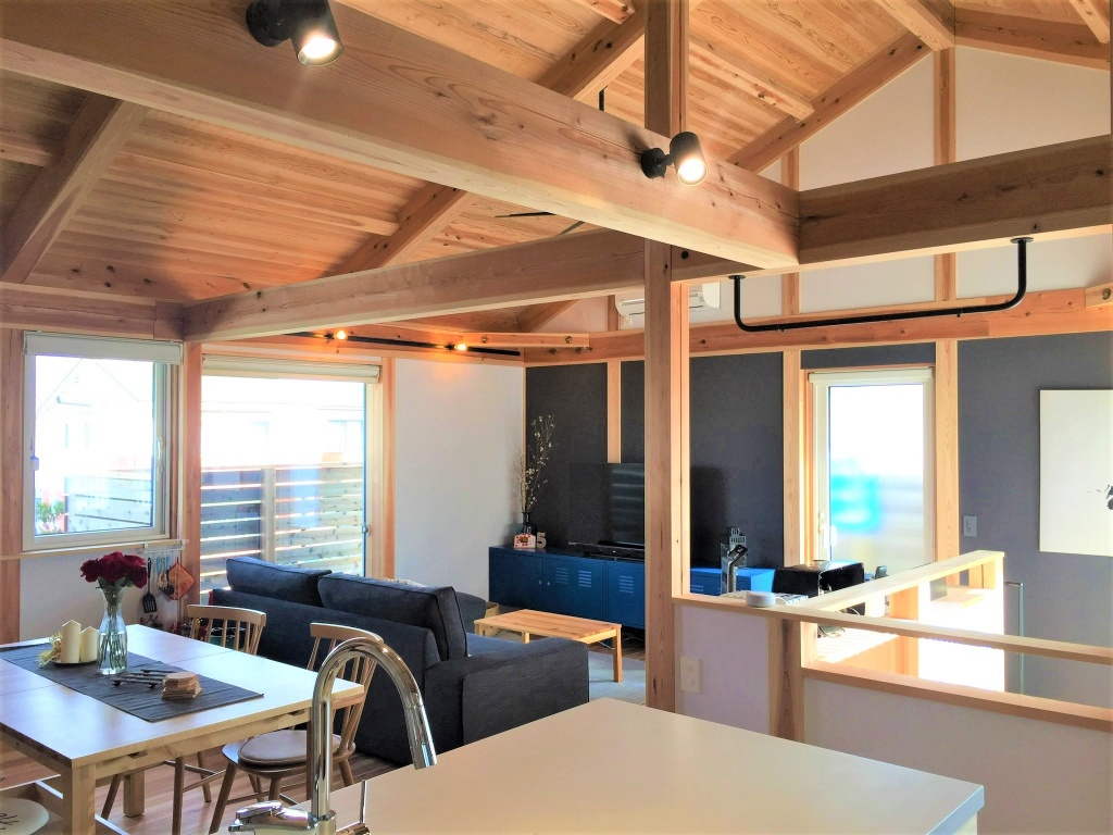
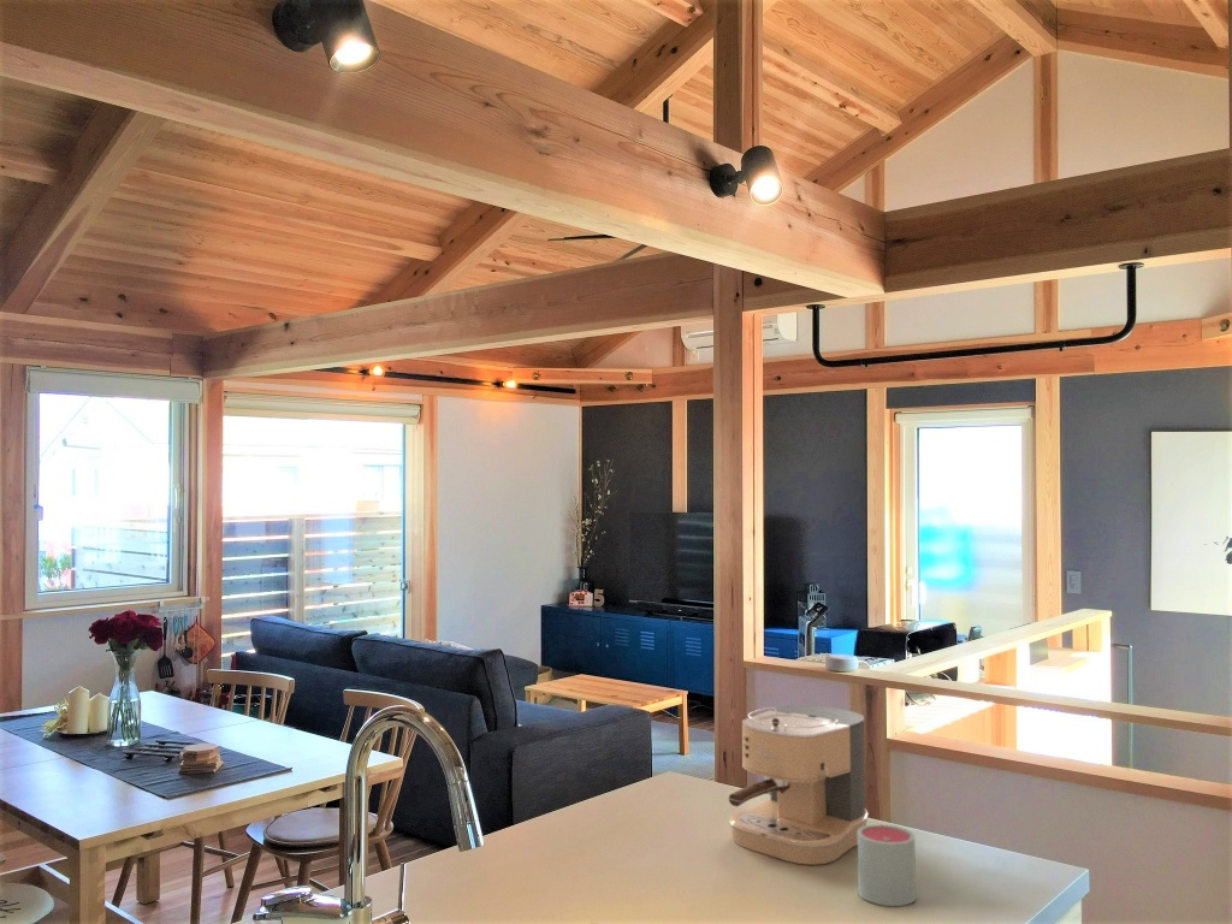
+ mug (892, 859)
+ coffee maker (790, 777)
